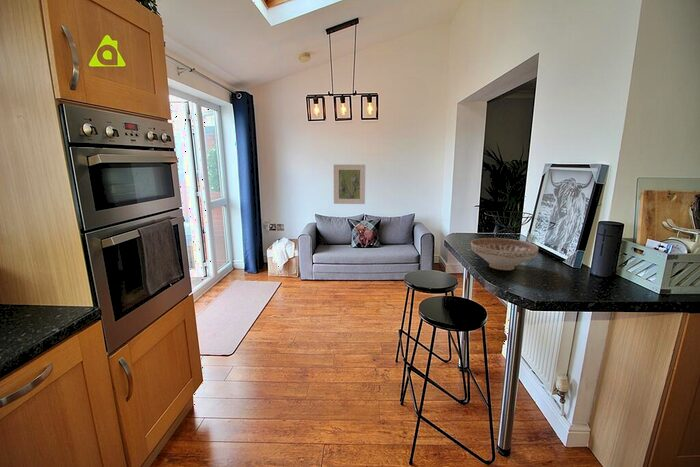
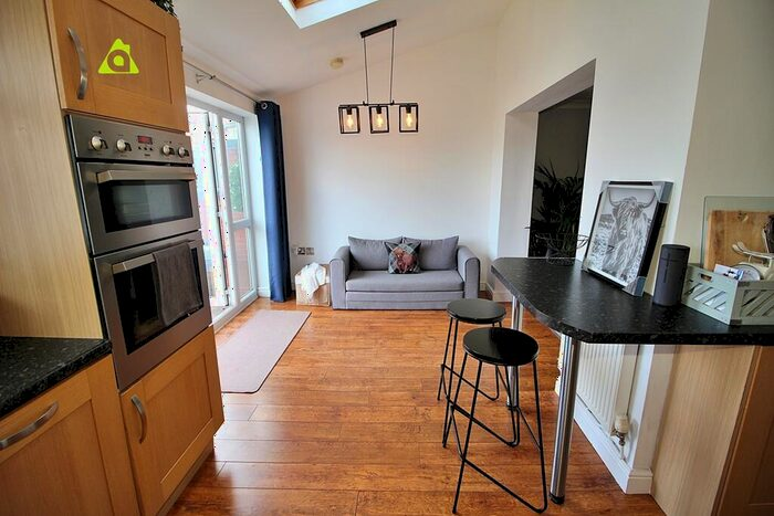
- decorative bowl (502, 255)
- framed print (349, 184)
